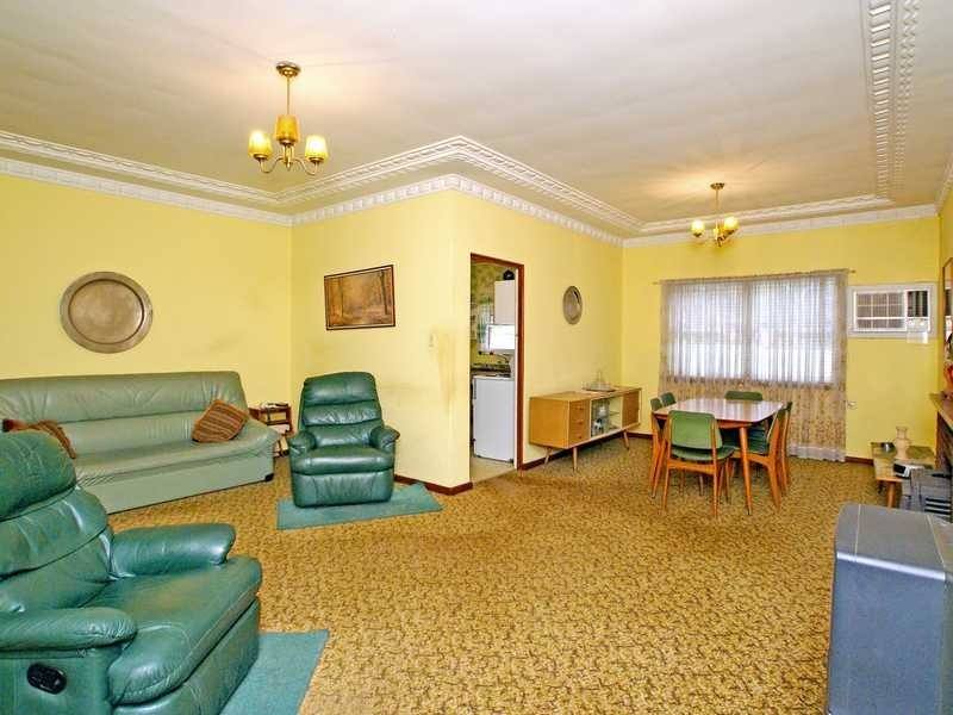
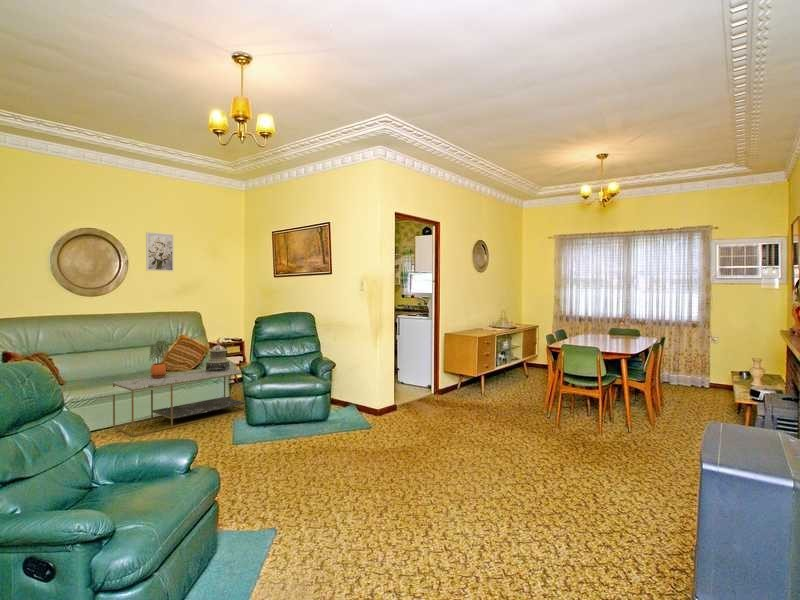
+ wall art (160, 252)
+ decorative urn (217, 353)
+ coffee table (184, 404)
+ potted plant (159, 358)
